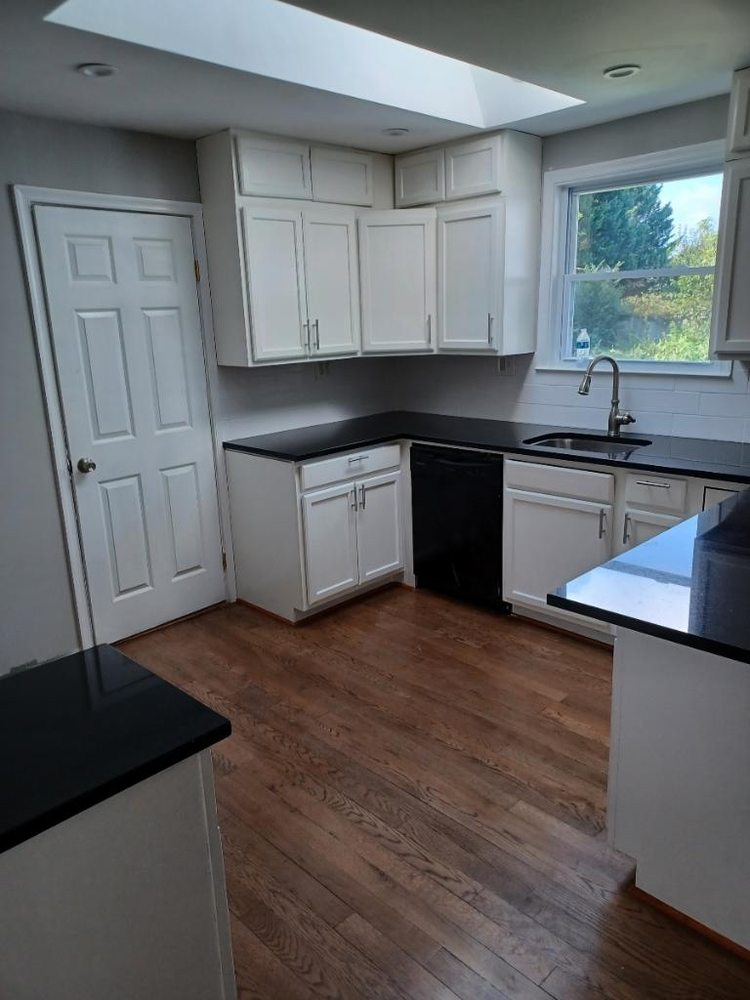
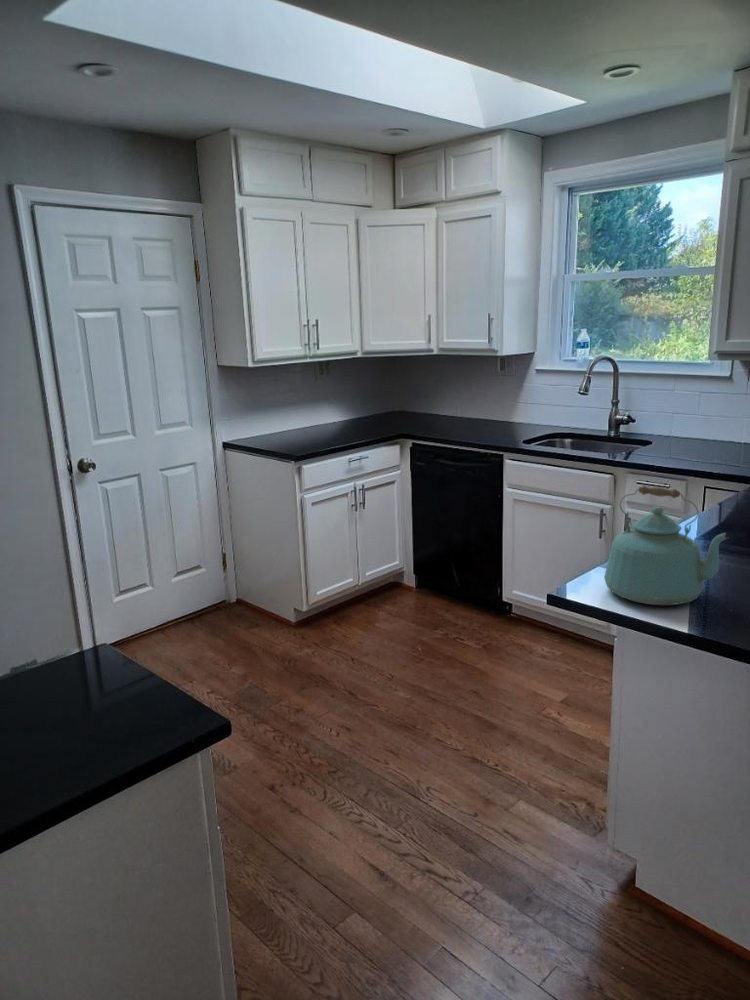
+ kettle (665, 542)
